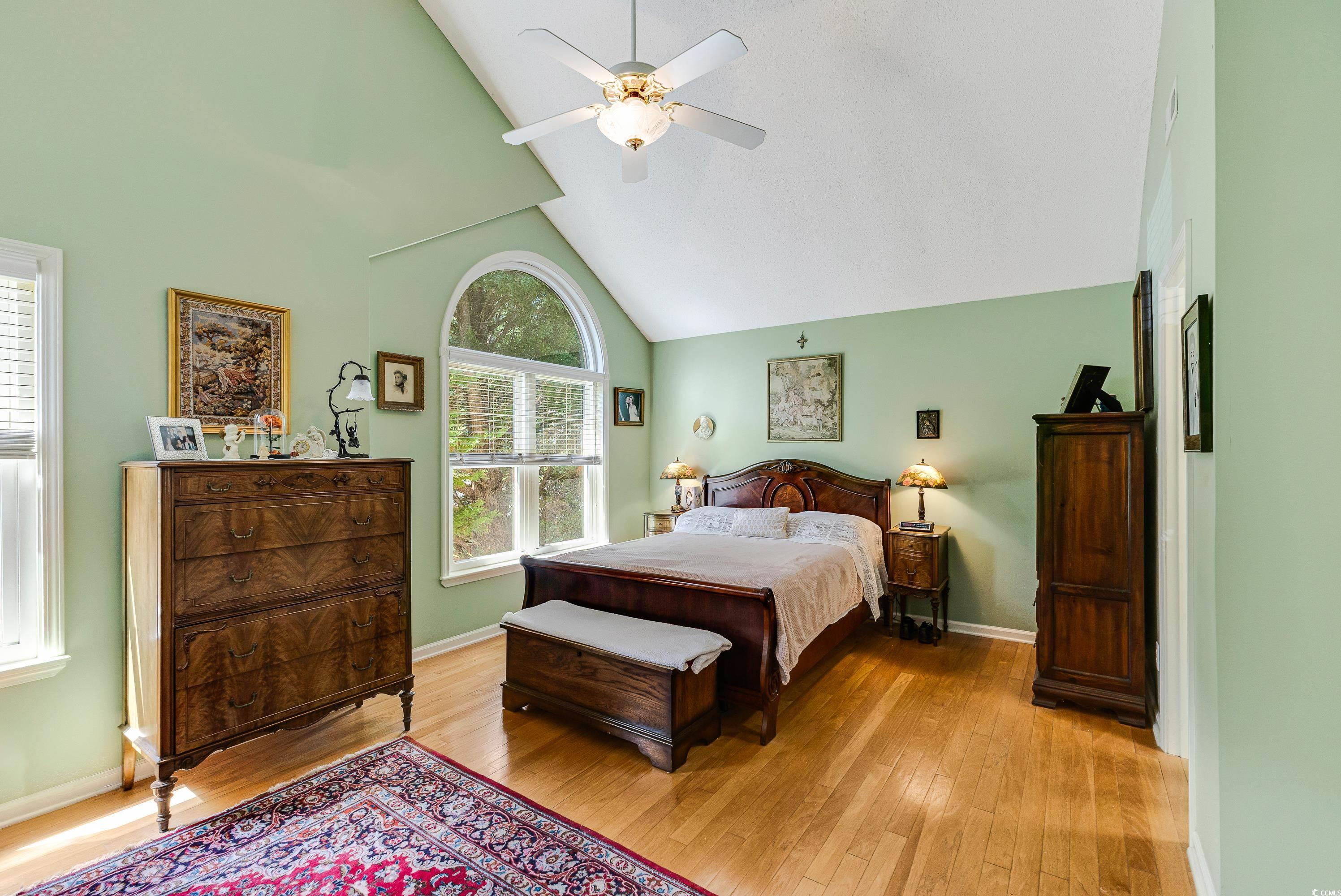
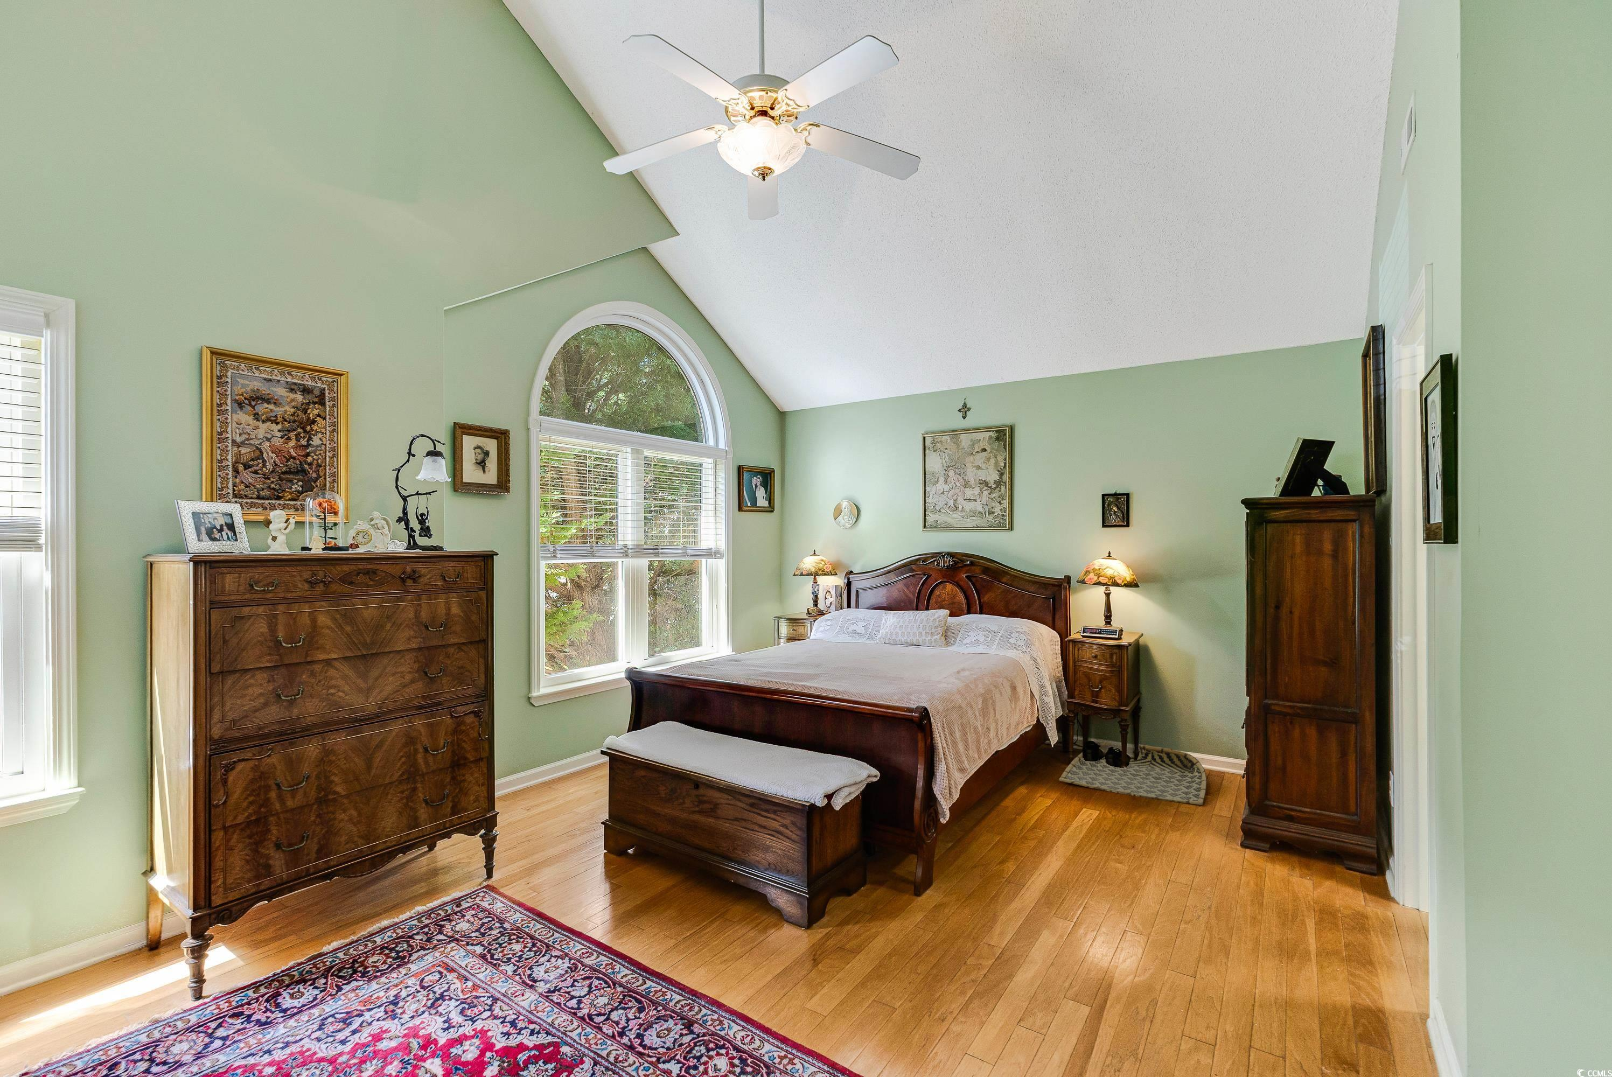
+ woven basket (1137, 768)
